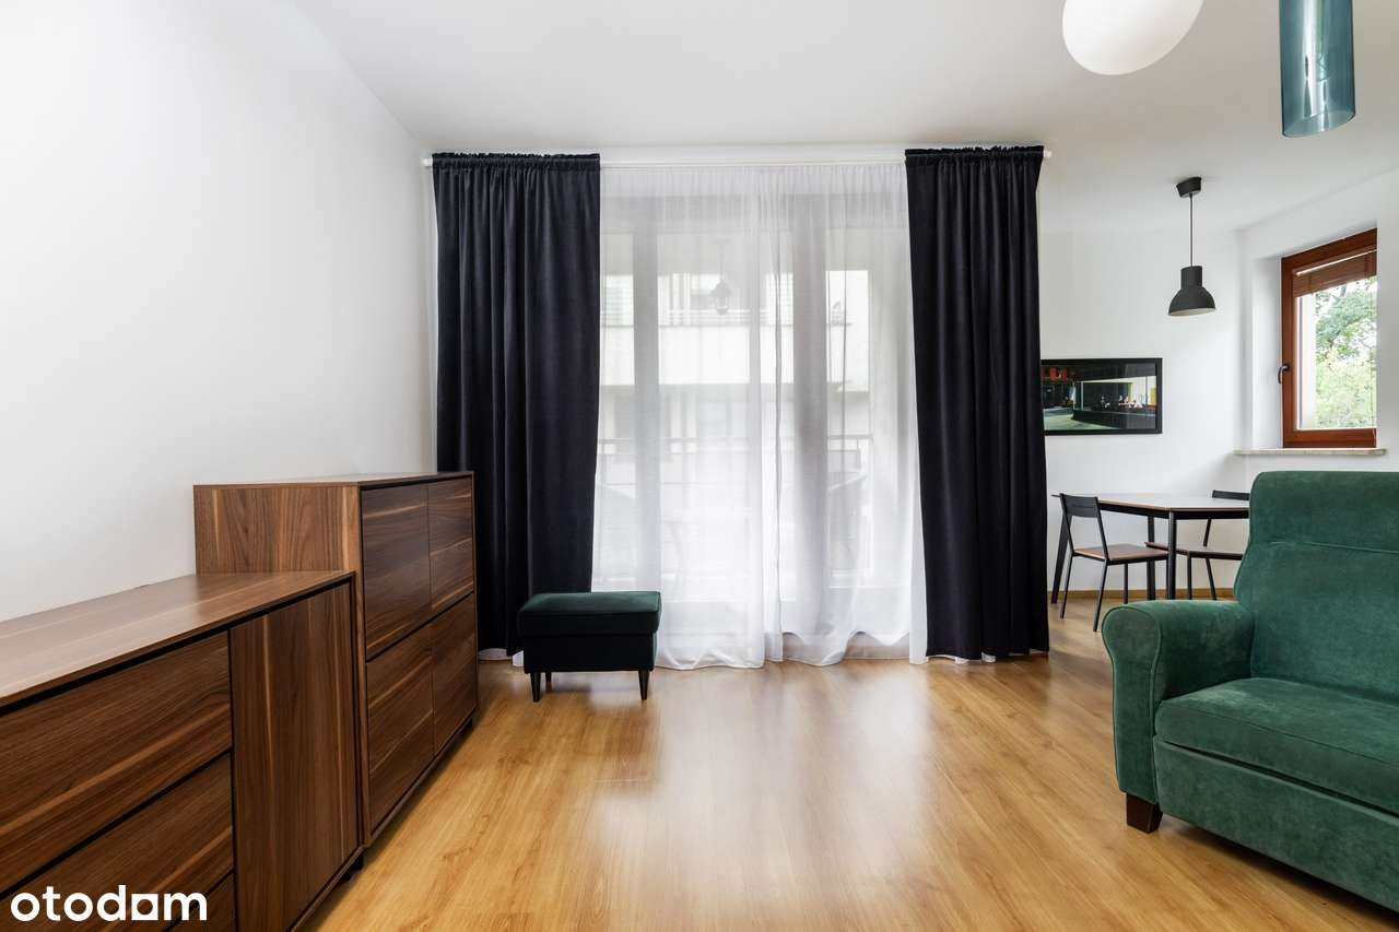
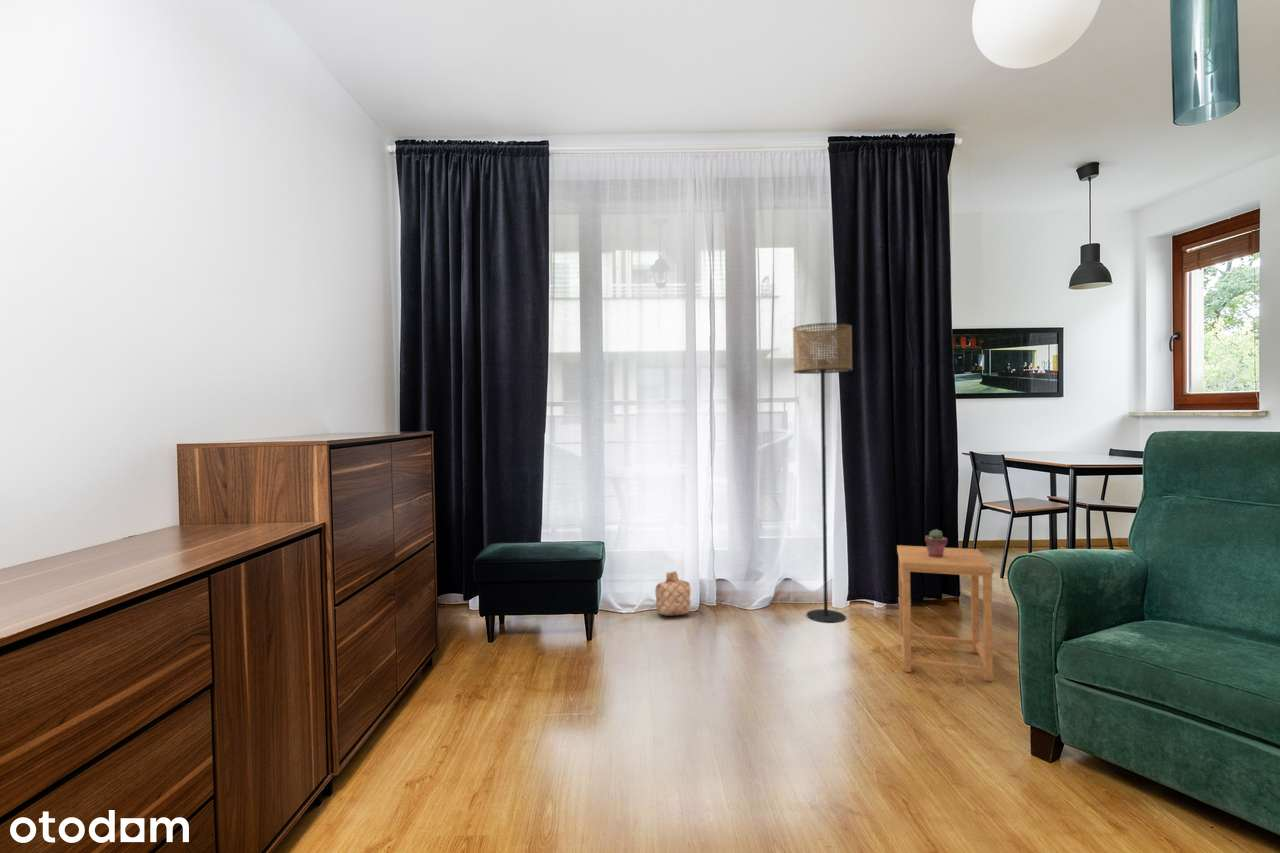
+ floor lamp (823, 472)
+ potted succulent (936, 542)
+ basket (673, 593)
+ side table (941, 636)
